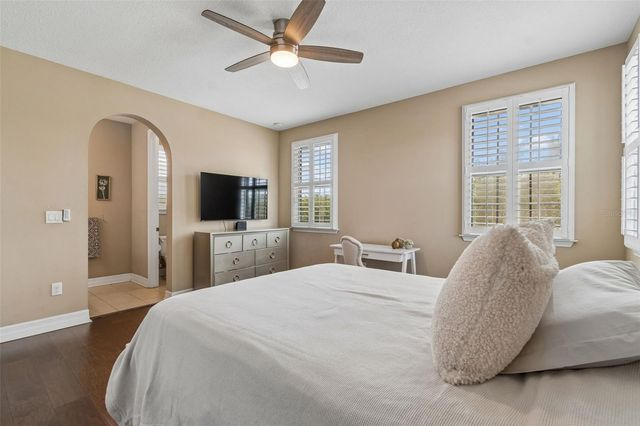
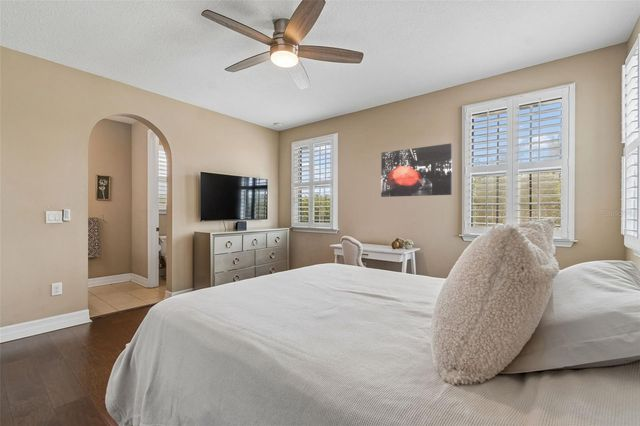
+ wall art (414, 172)
